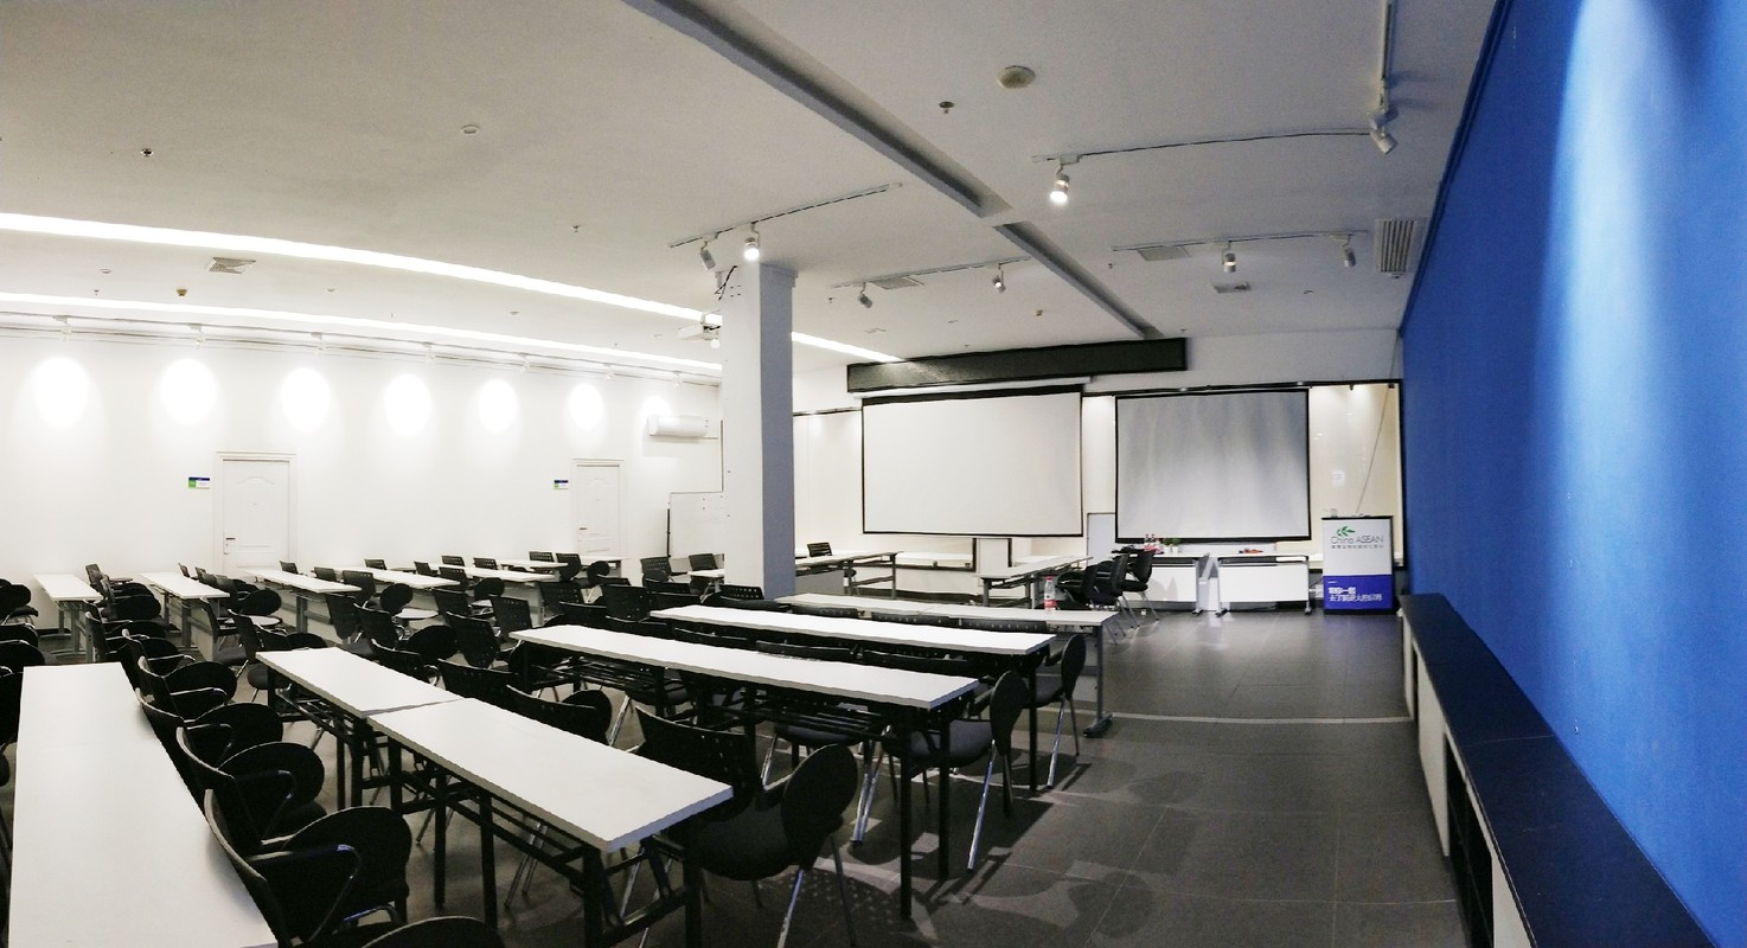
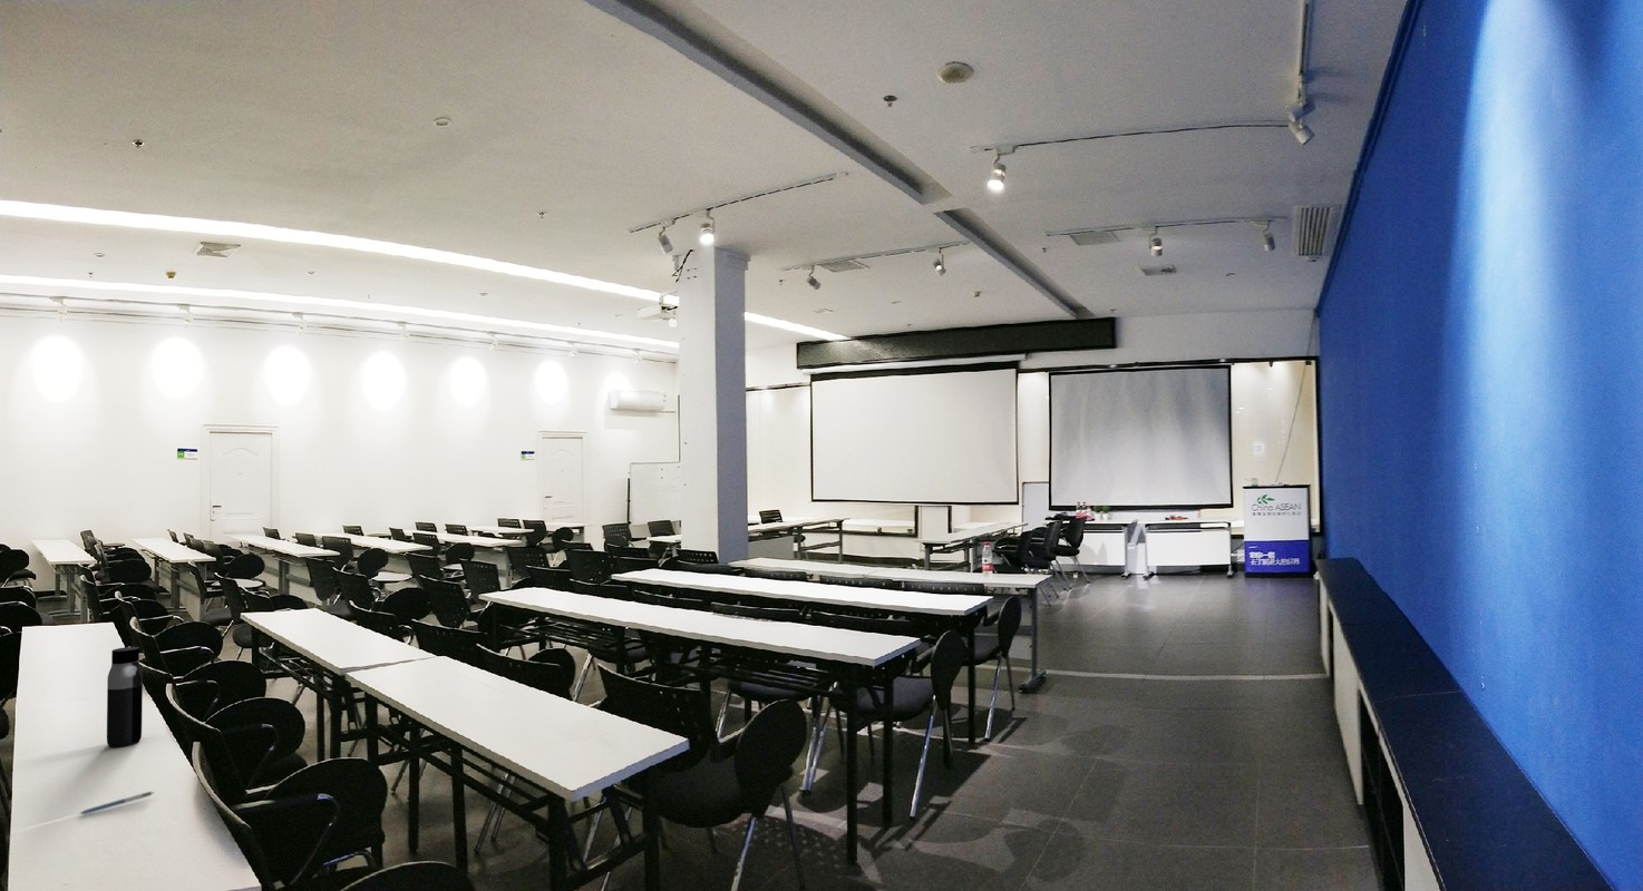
+ pen (117, 802)
+ water bottle (125, 696)
